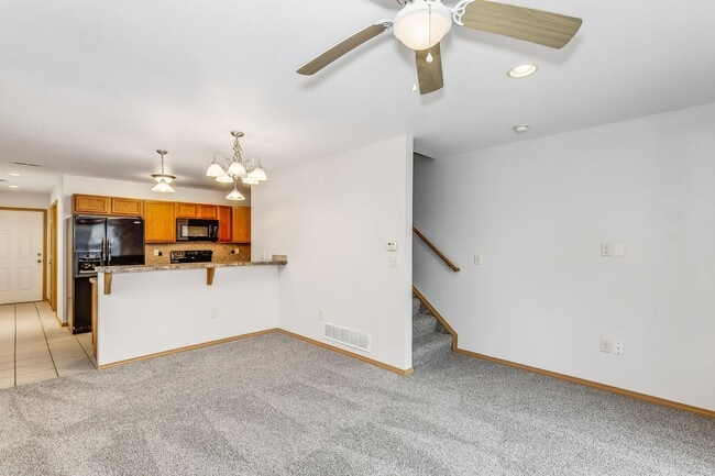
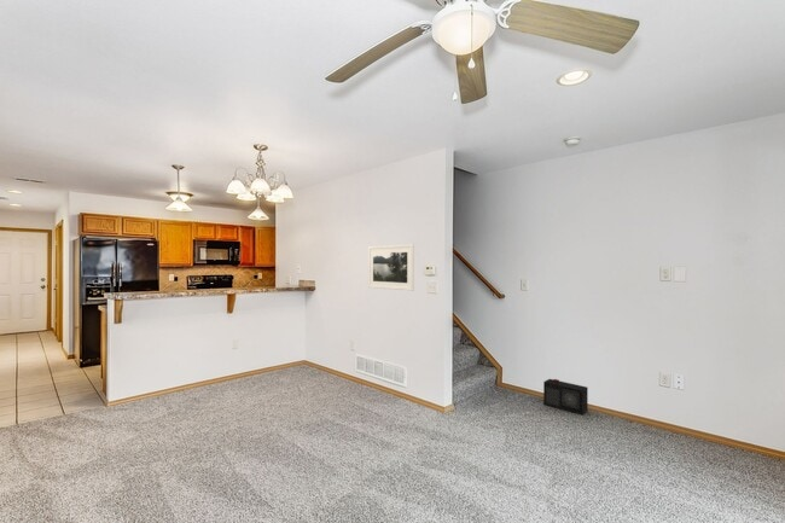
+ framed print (389, 267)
+ speaker (564, 395)
